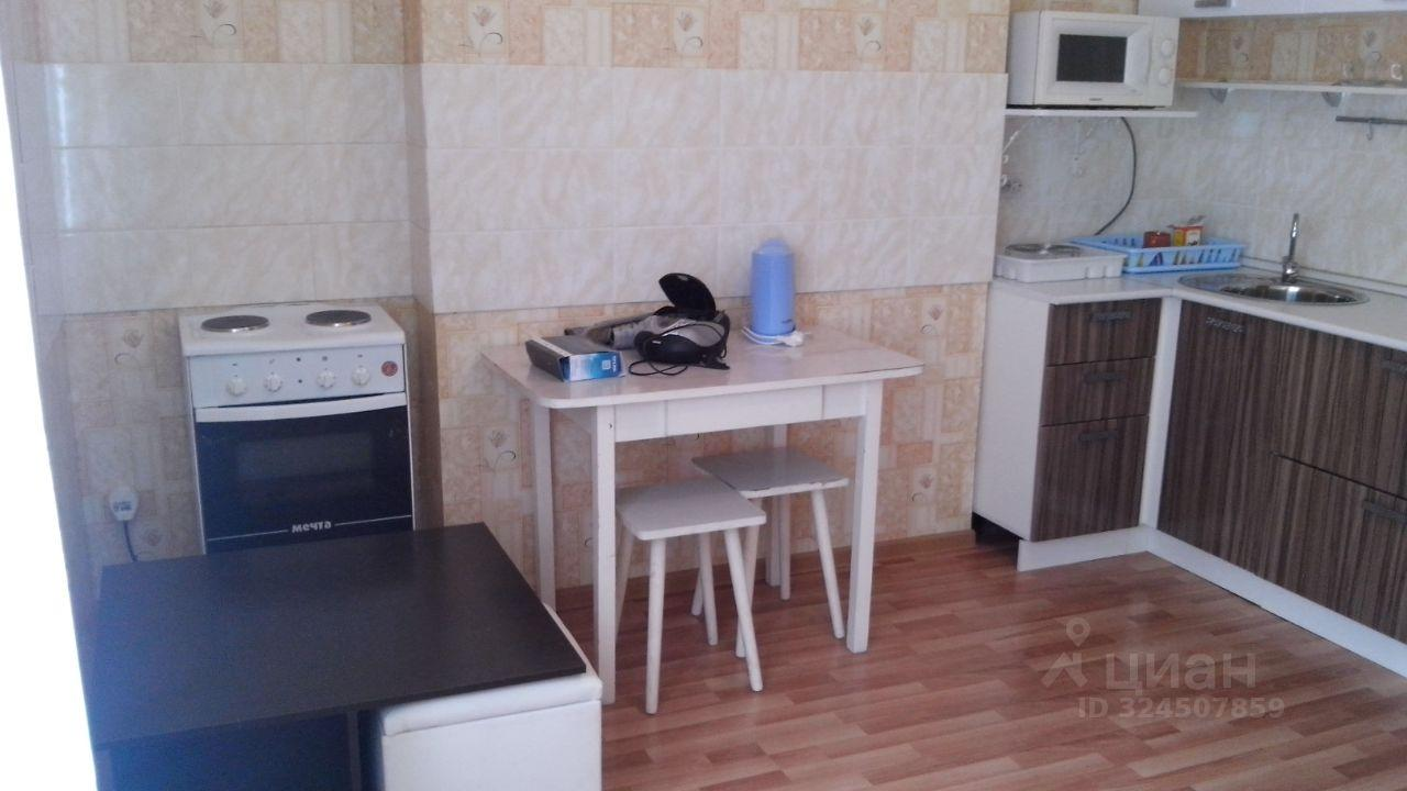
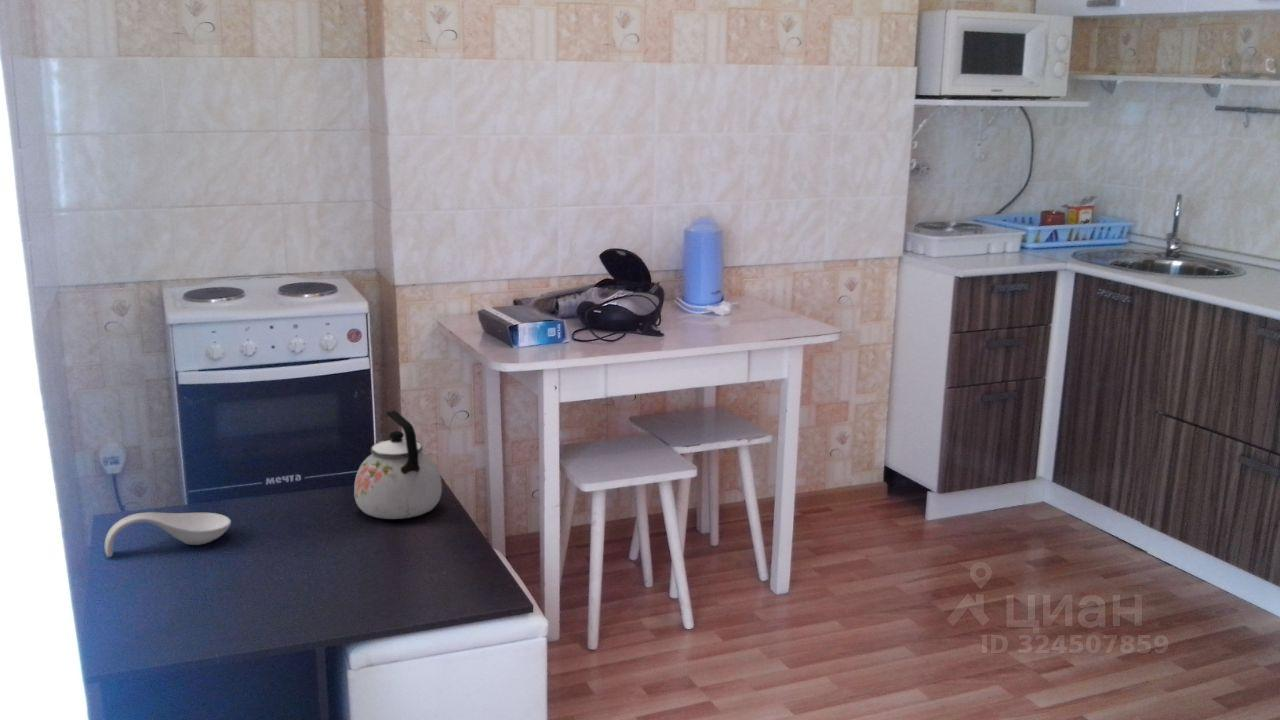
+ spoon rest (168, 528)
+ kettle (396, 461)
